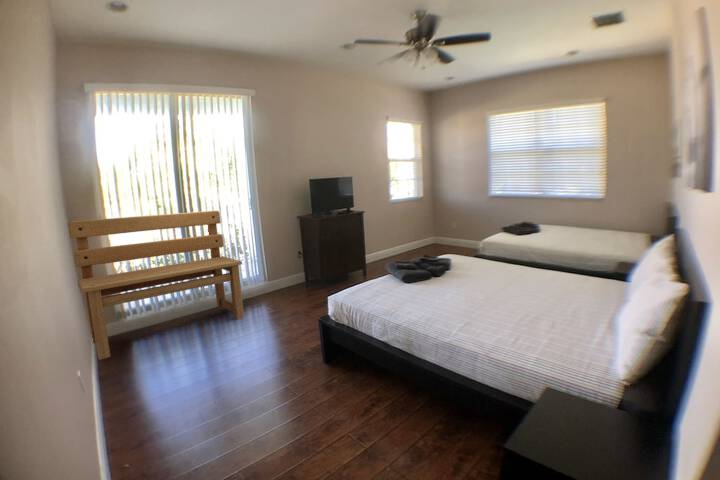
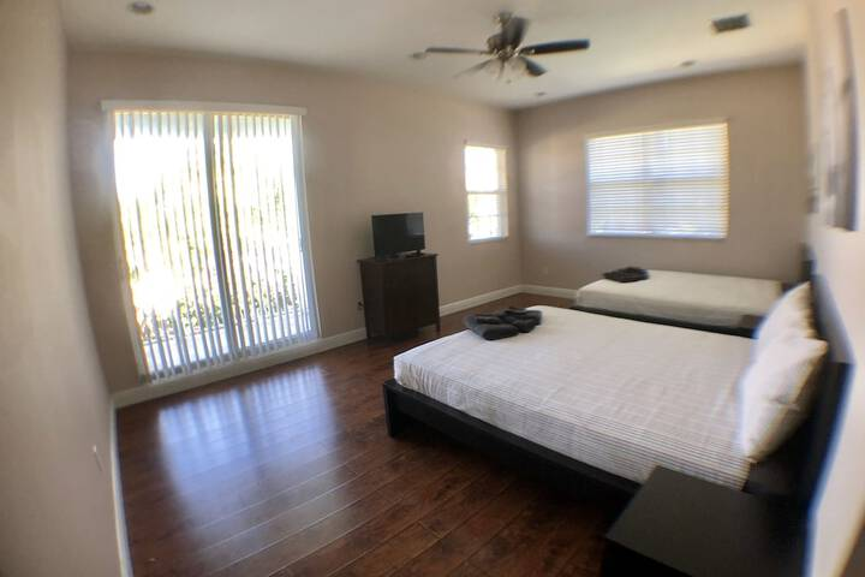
- bench (165, 273)
